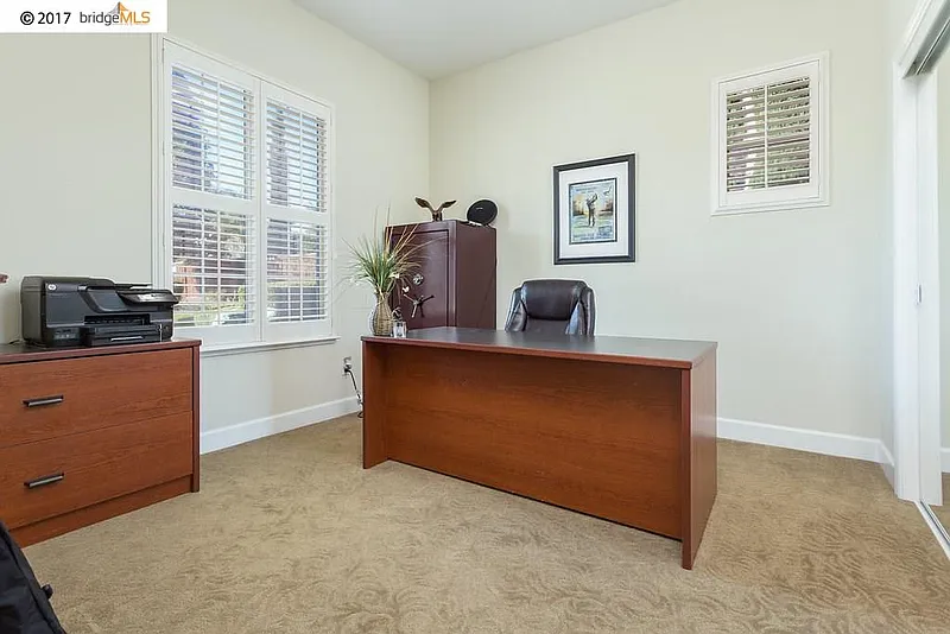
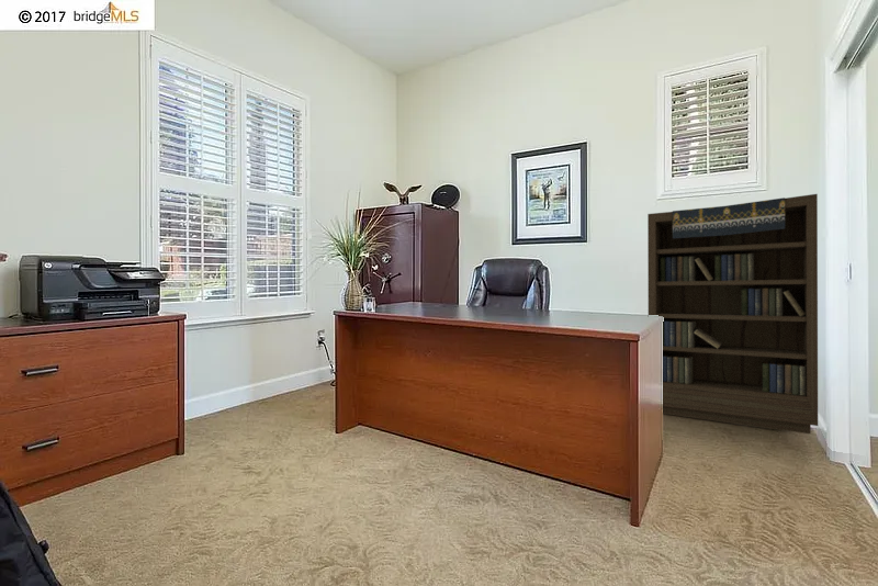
+ bookcase (727, 312)
